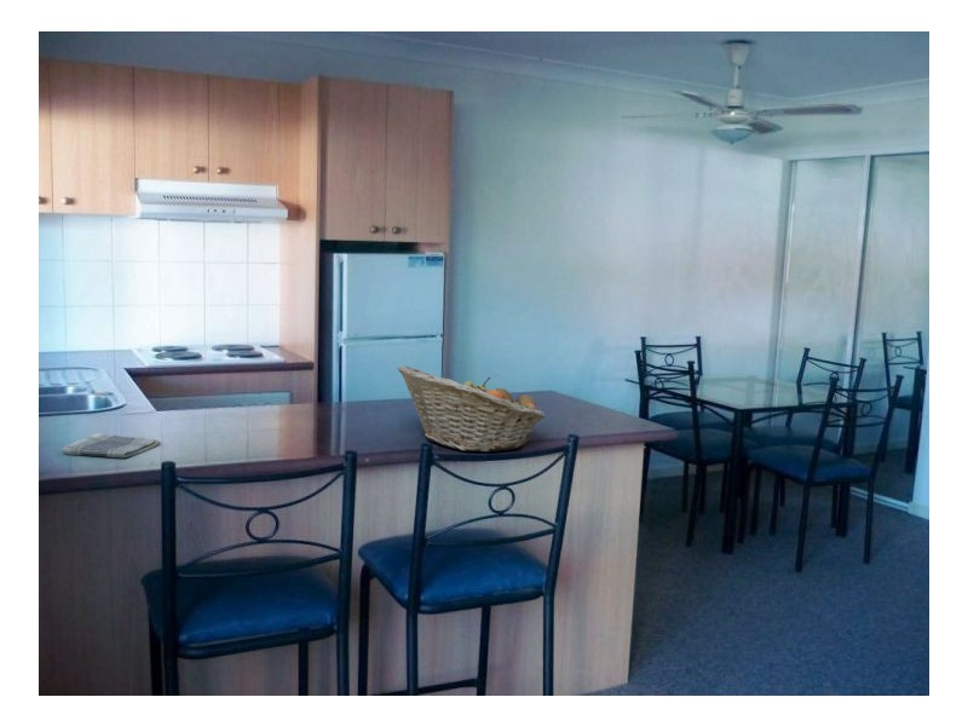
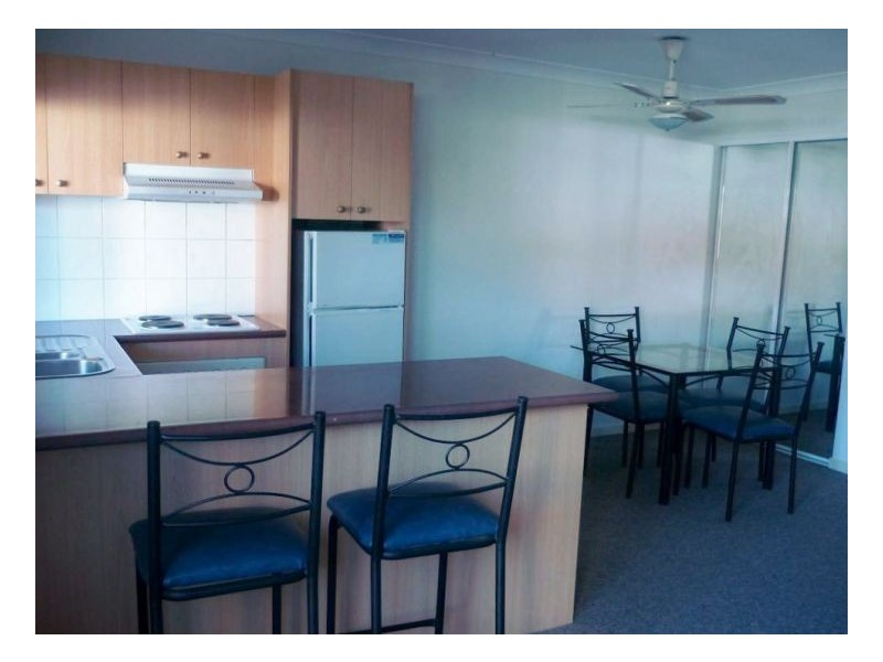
- dish towel (113, 444)
- fruit basket (468, 404)
